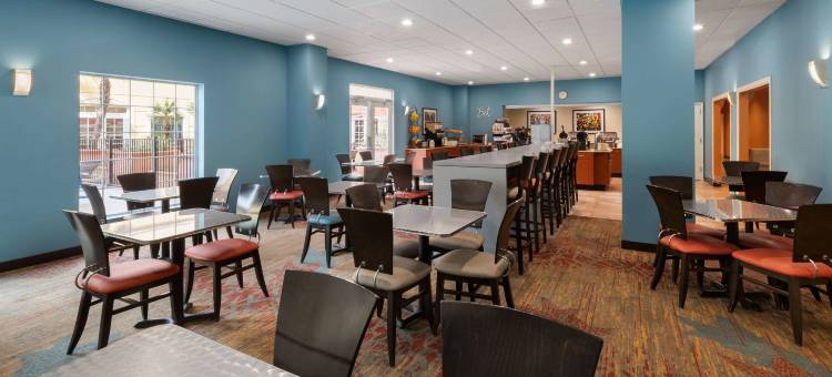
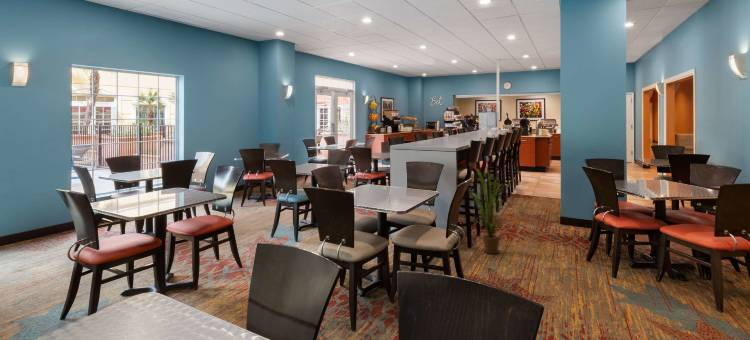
+ house plant (490, 210)
